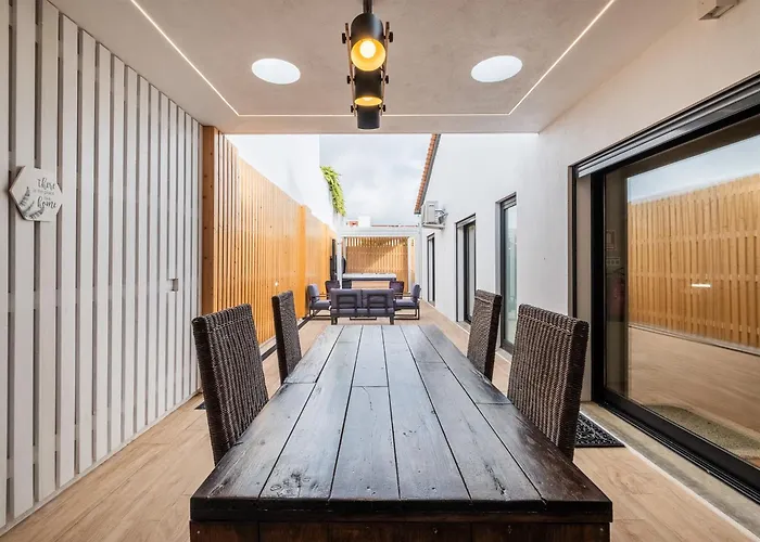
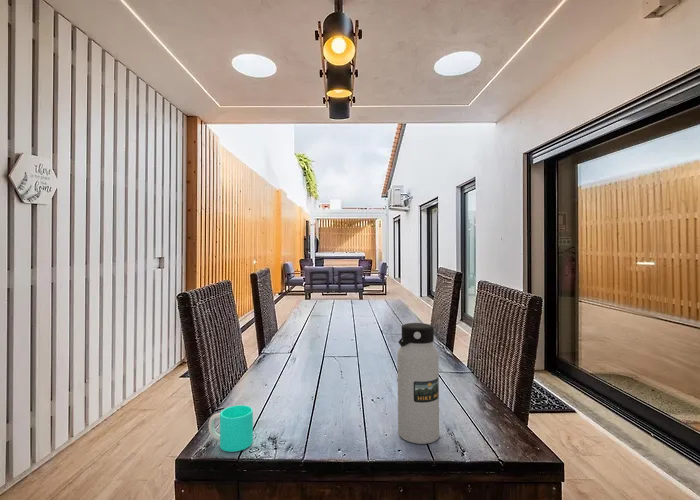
+ water bottle (417, 379)
+ cup (230, 427)
